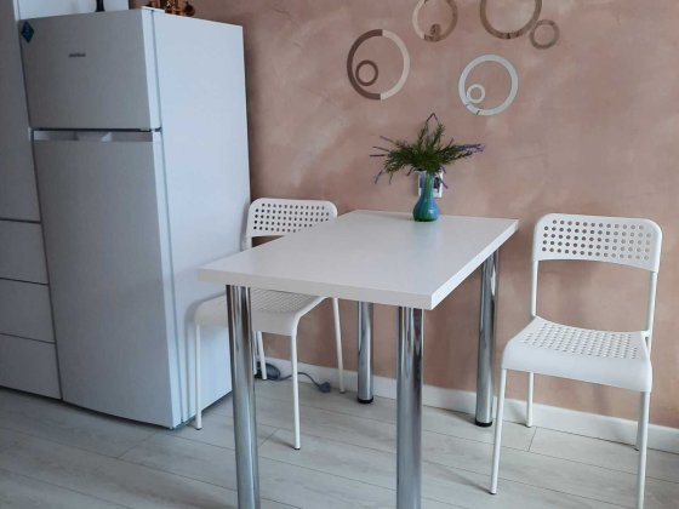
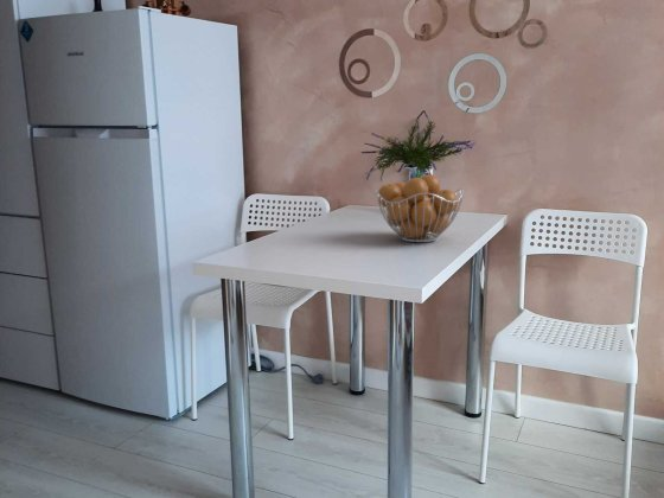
+ fruit basket (419, 208)
